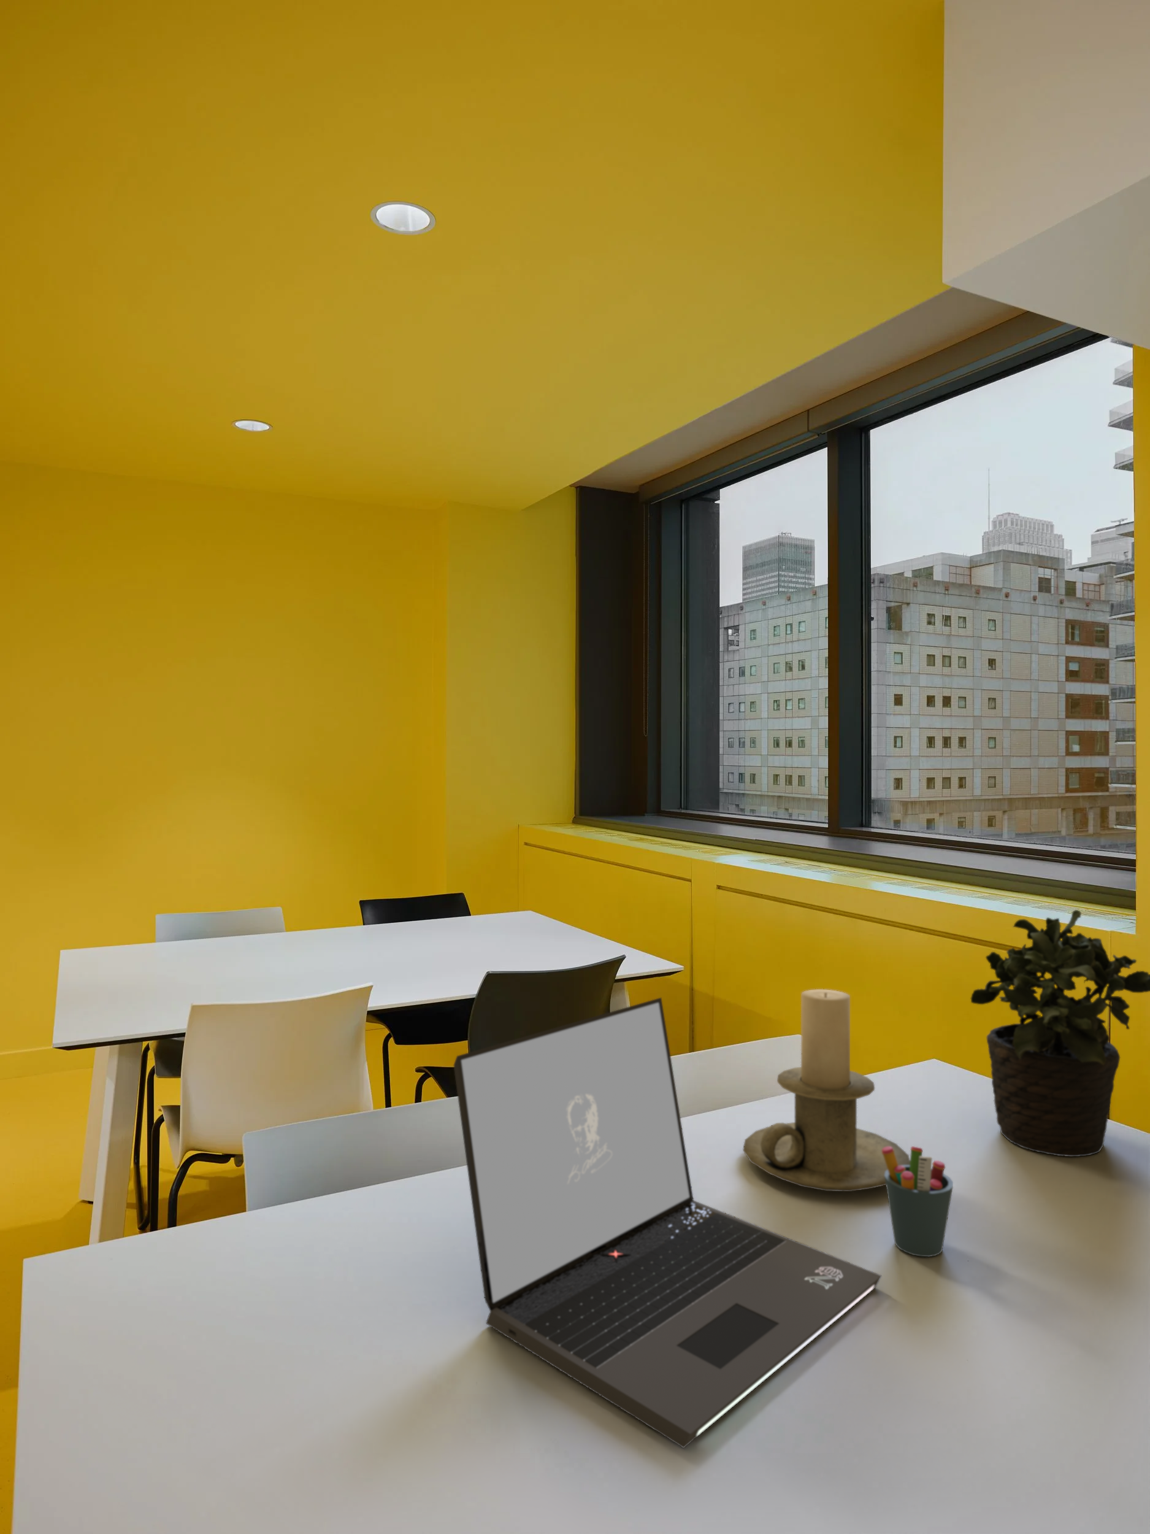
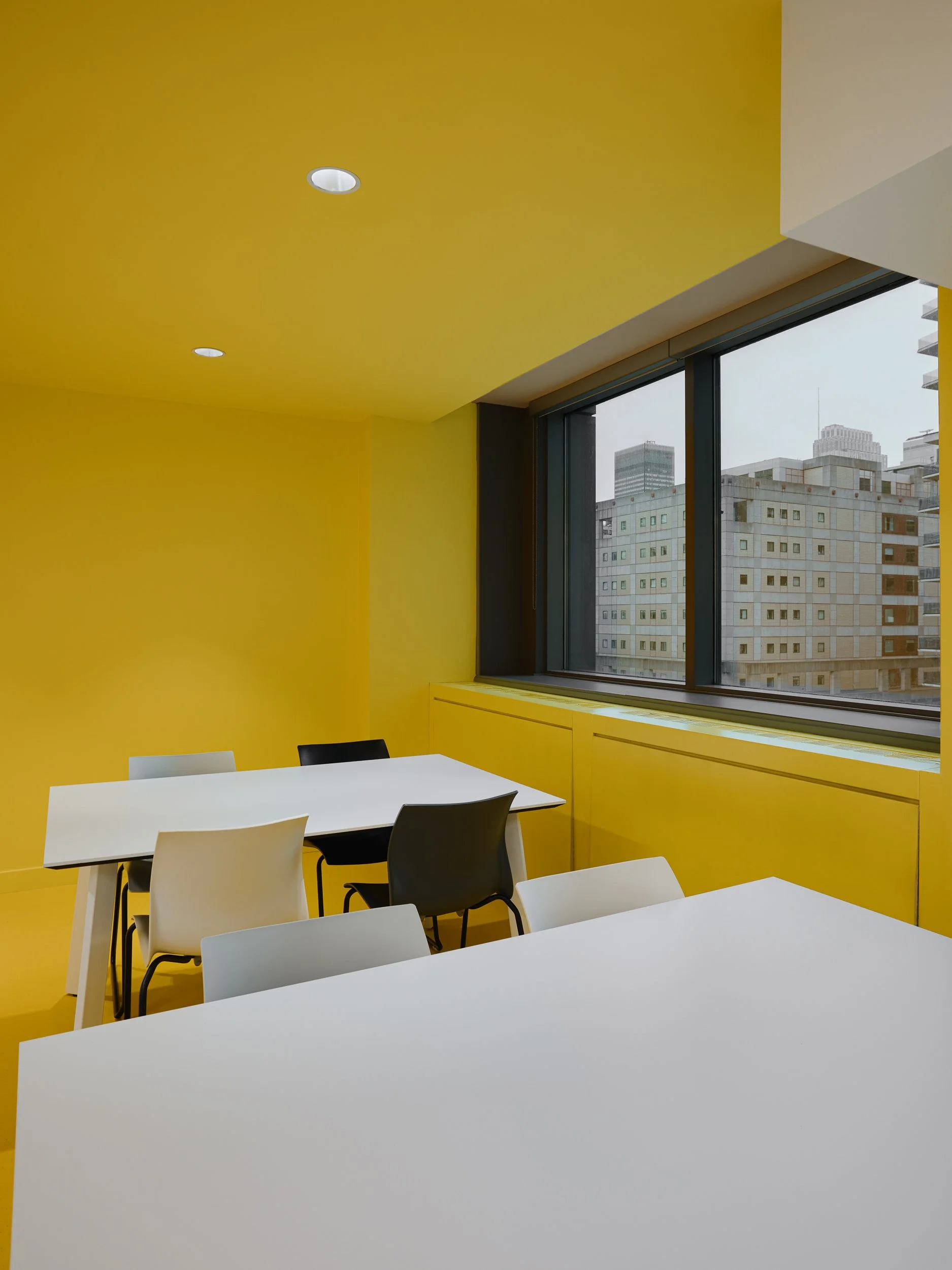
- potted plant (1061, 1024)
- candle holder (825, 1077)
- laptop (670, 1174)
- pen holder (917, 1193)
